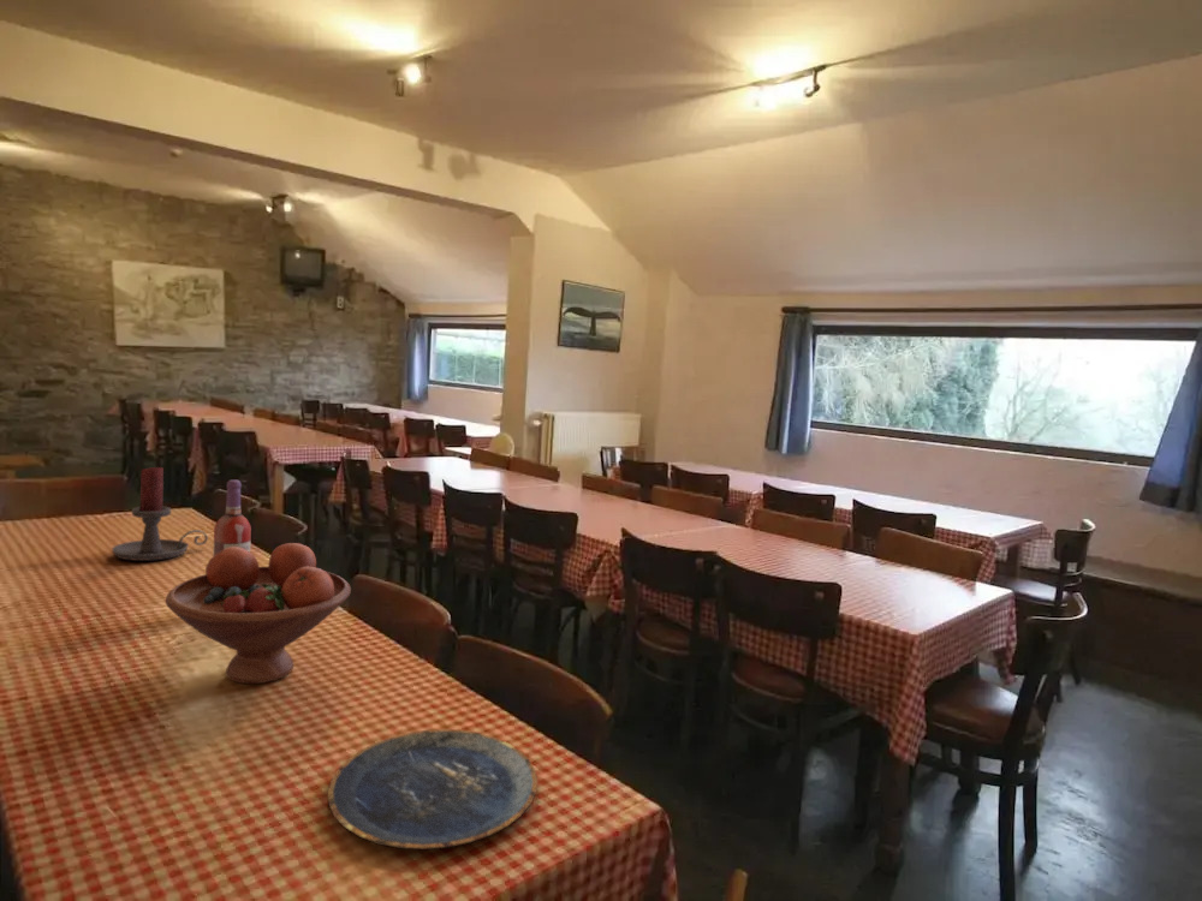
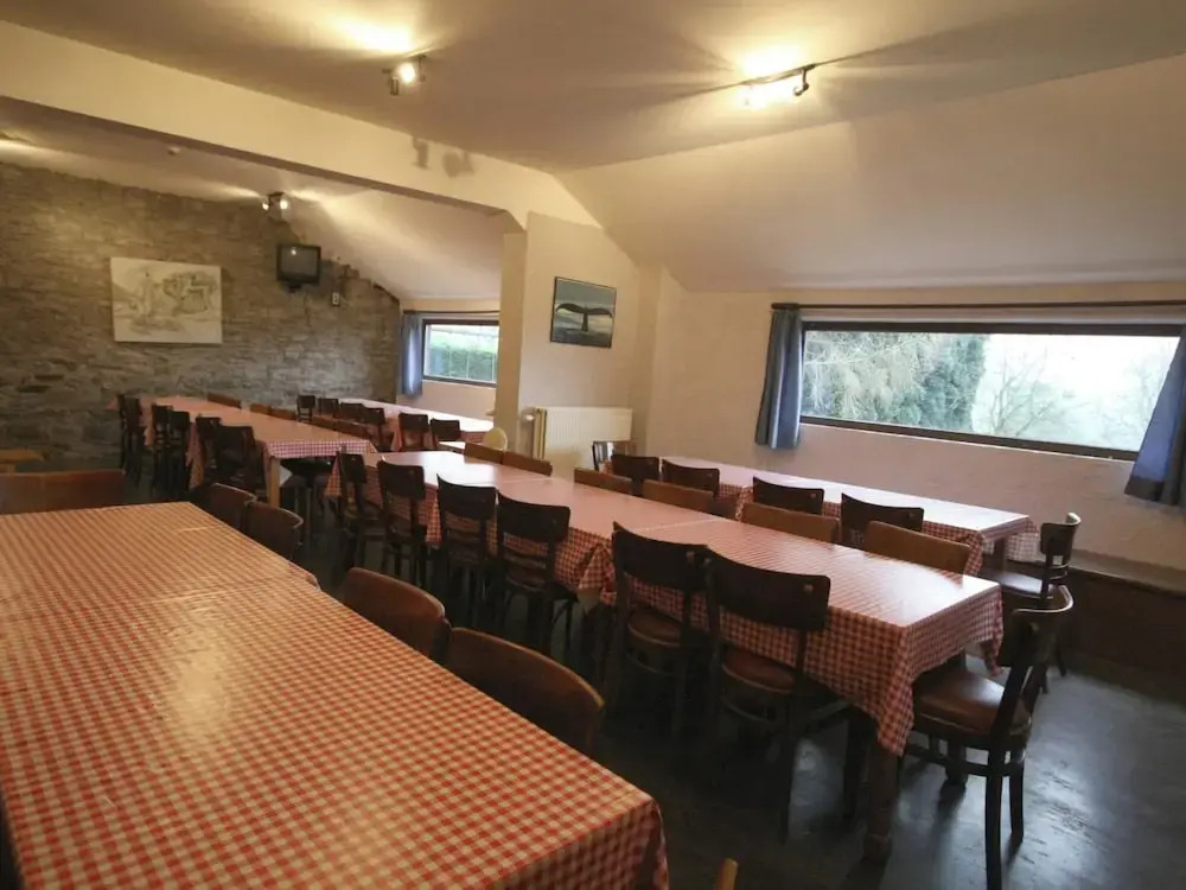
- wine bottle (232, 545)
- plate (435, 783)
- candle holder (162, 509)
- fruit bowl (262, 614)
